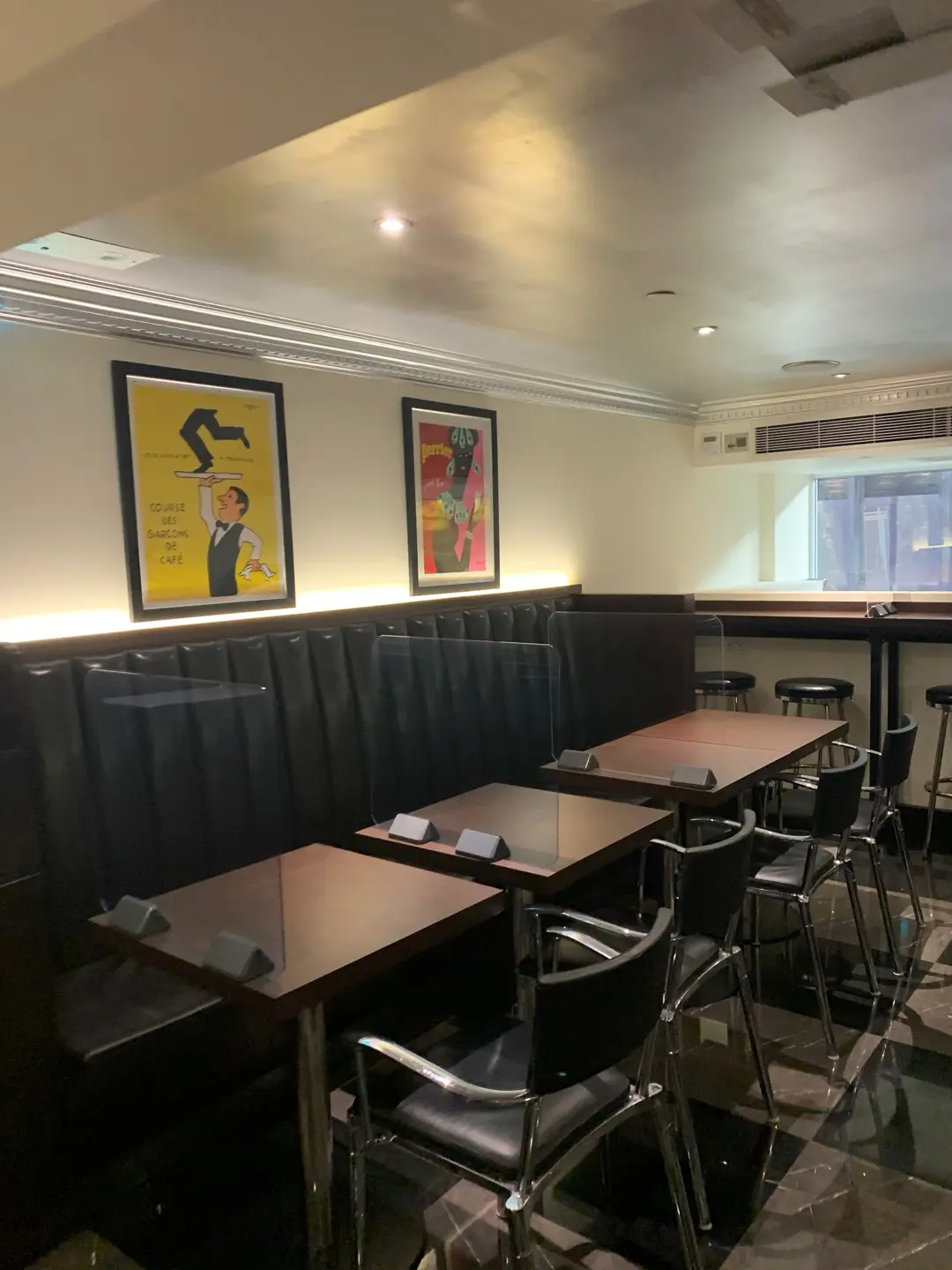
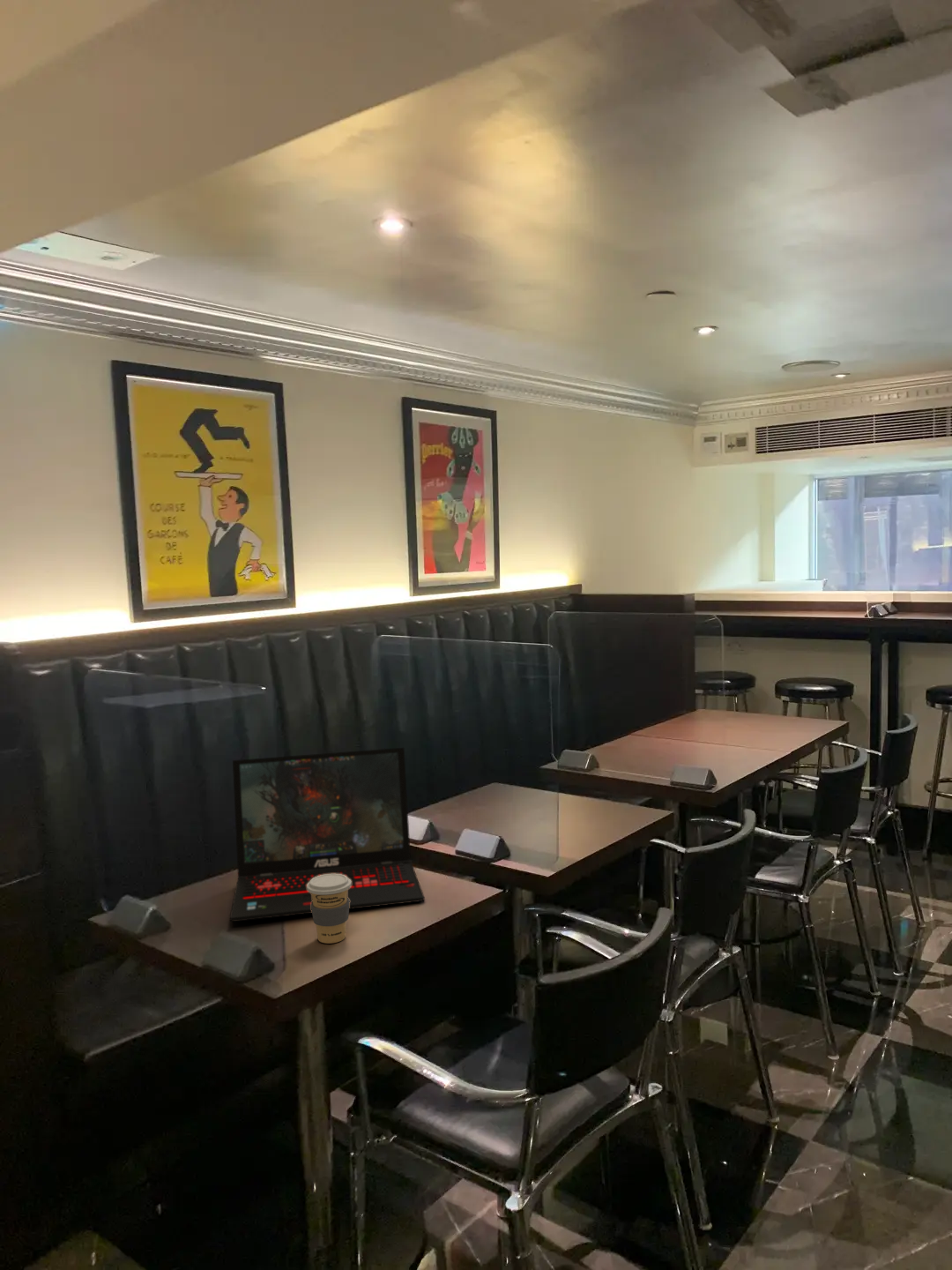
+ coffee cup (330, 908)
+ laptop (324, 828)
